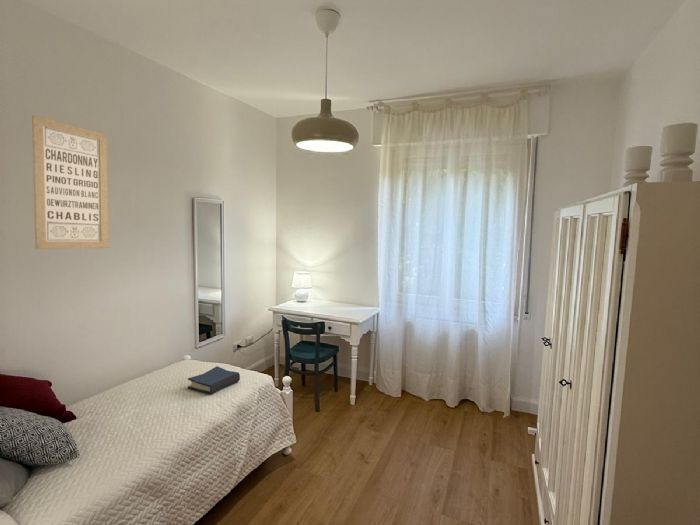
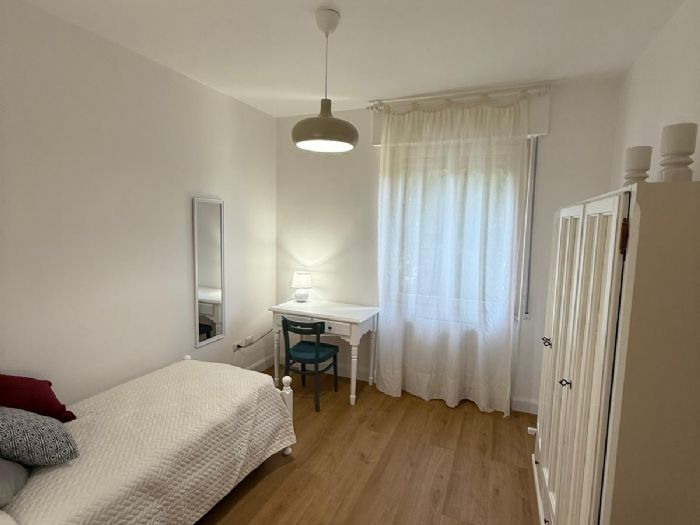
- hardback book (214, 379)
- wall art (73, 187)
